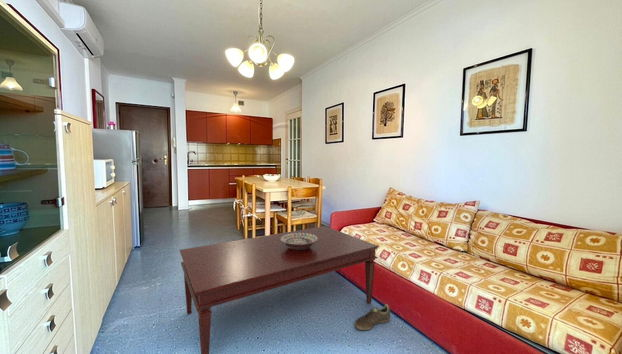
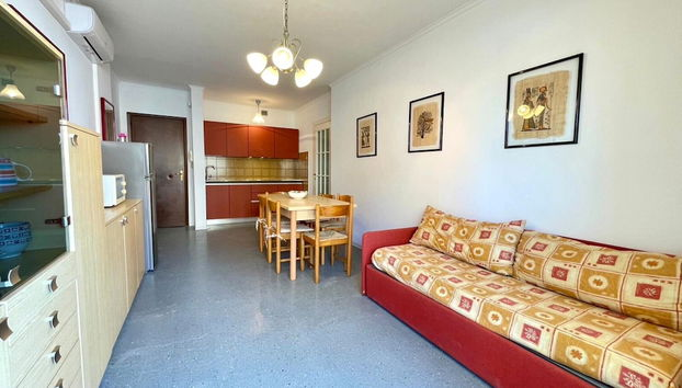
- decorative bowl (299, 242)
- coffee table (282, 277)
- sneaker (372, 315)
